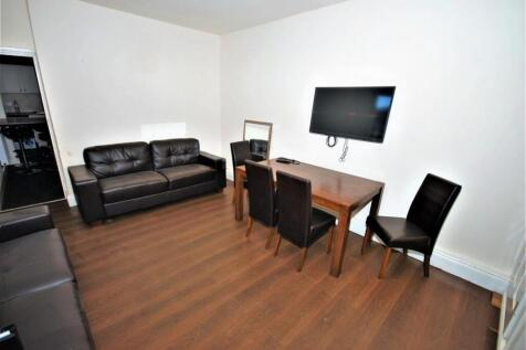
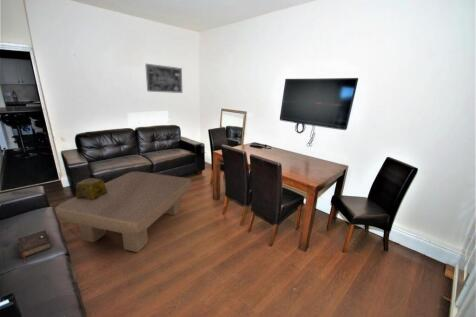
+ coffee table (135, 207)
+ decorative box (91, 188)
+ wall art (165, 79)
+ book (34, 245)
